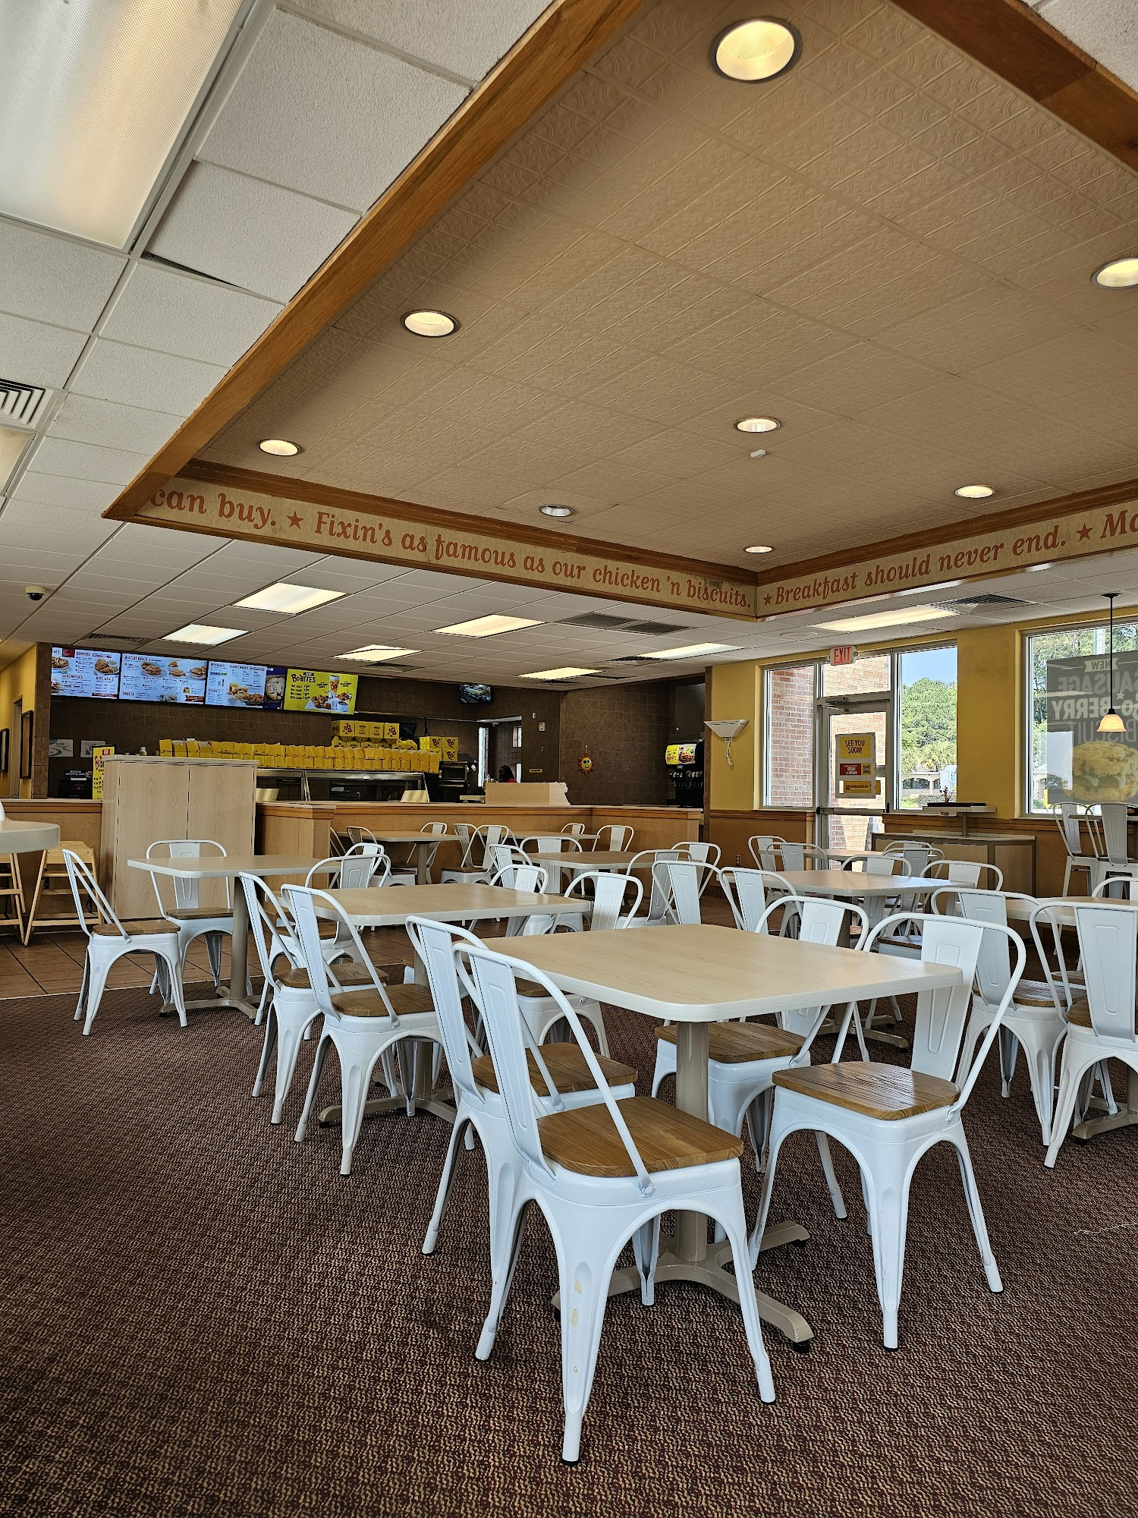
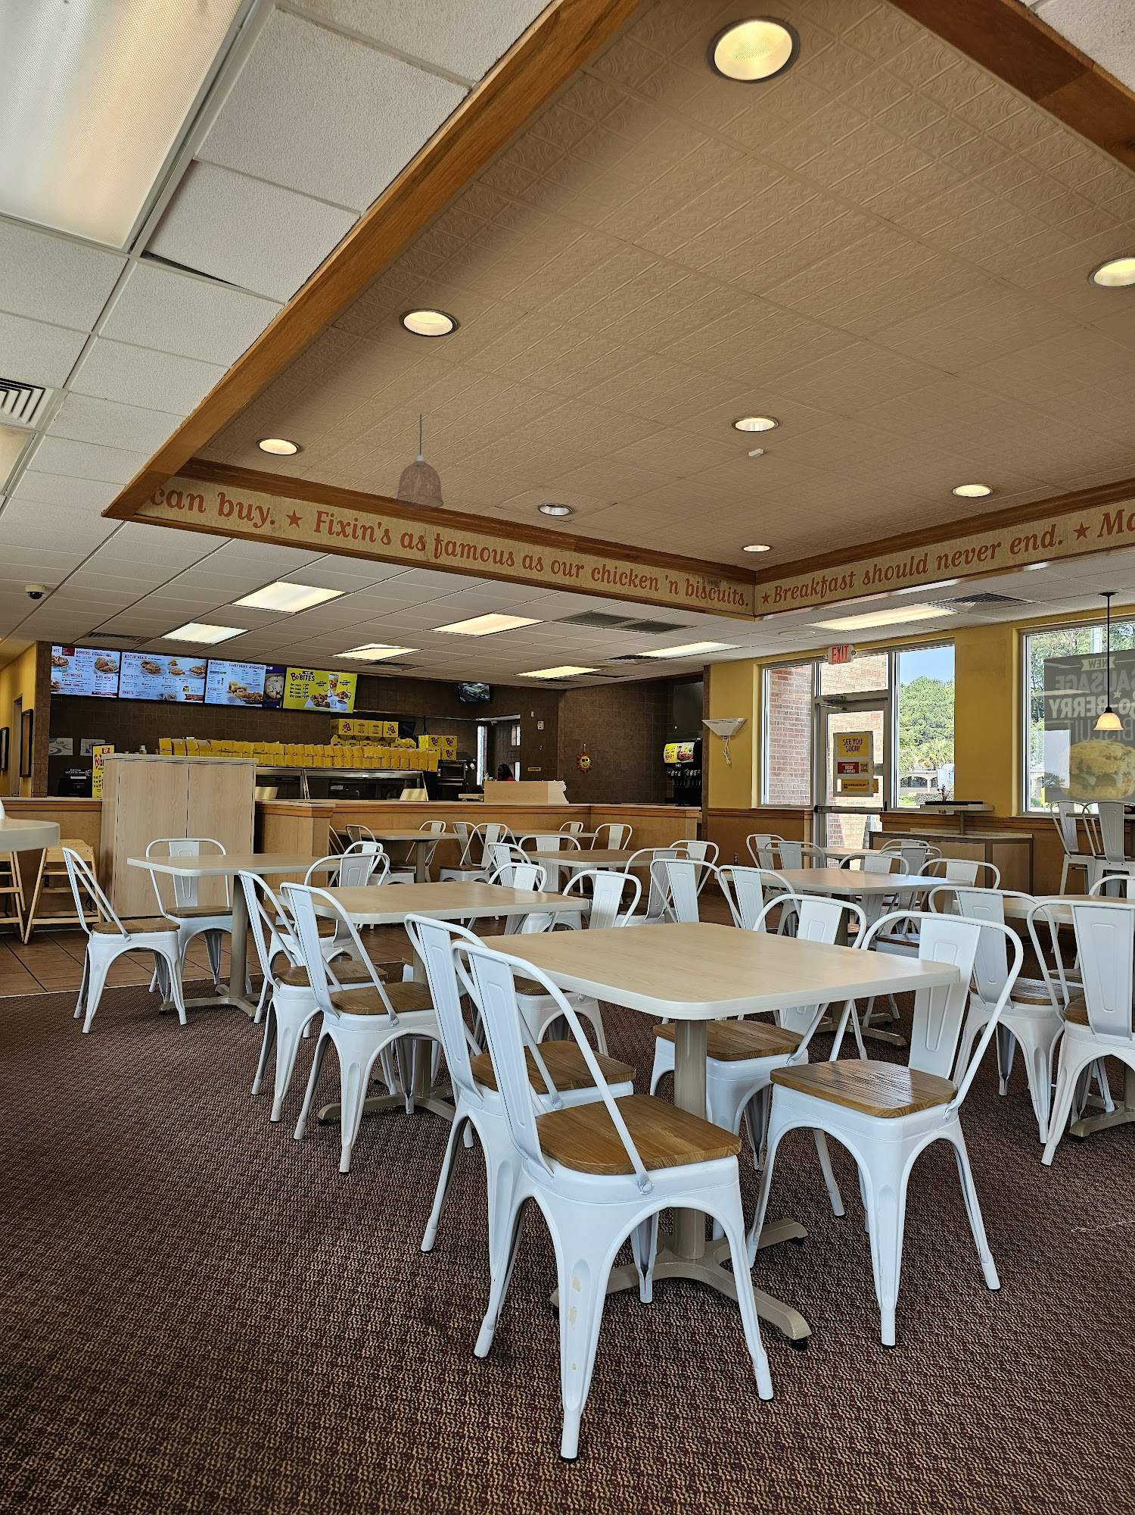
+ pendant lamp (420, 458)
